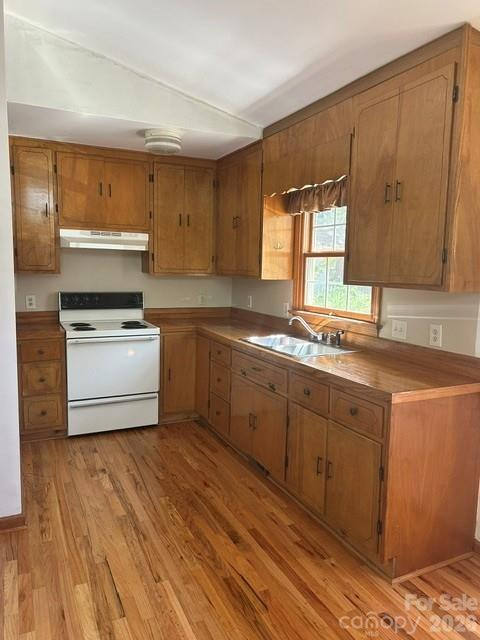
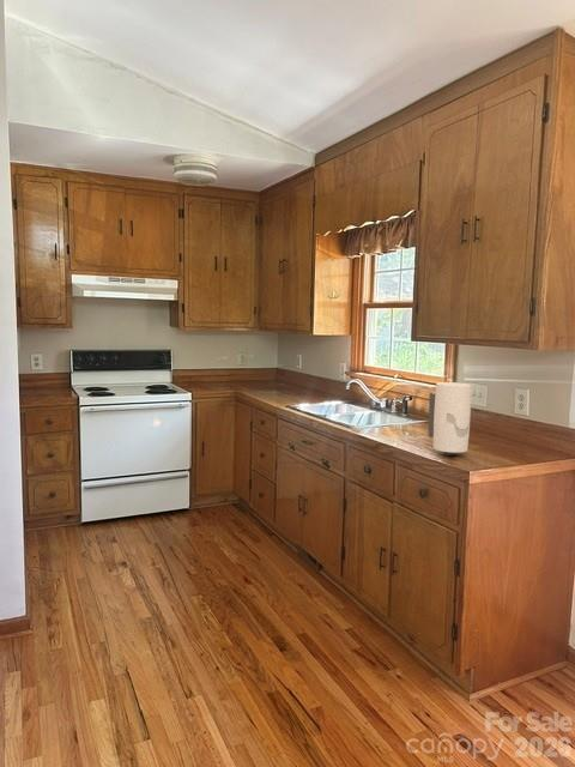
+ paper towel holder (450, 418)
